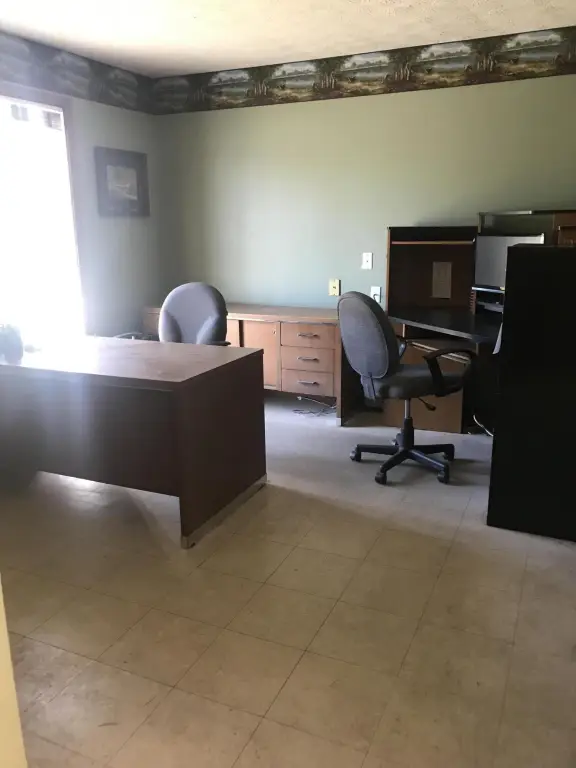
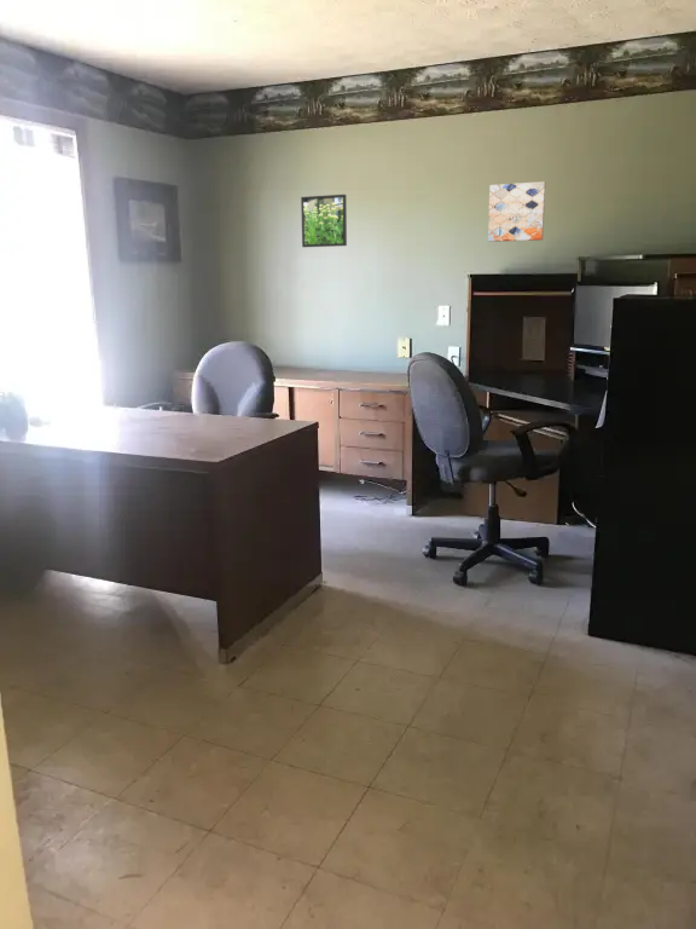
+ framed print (323, 220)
+ wall art (516, 212)
